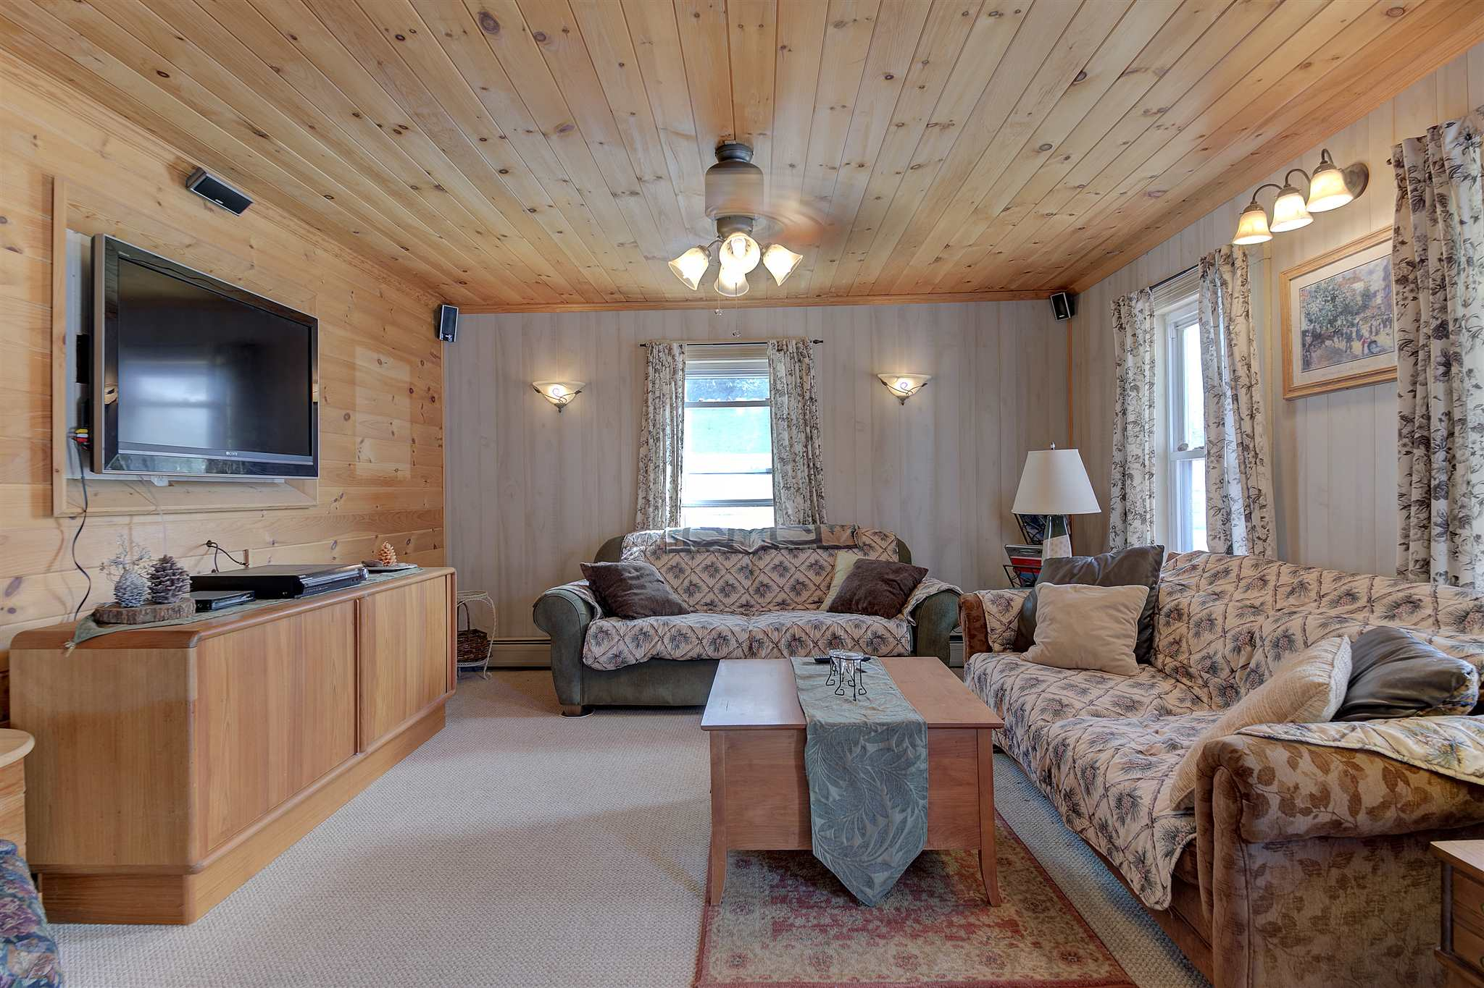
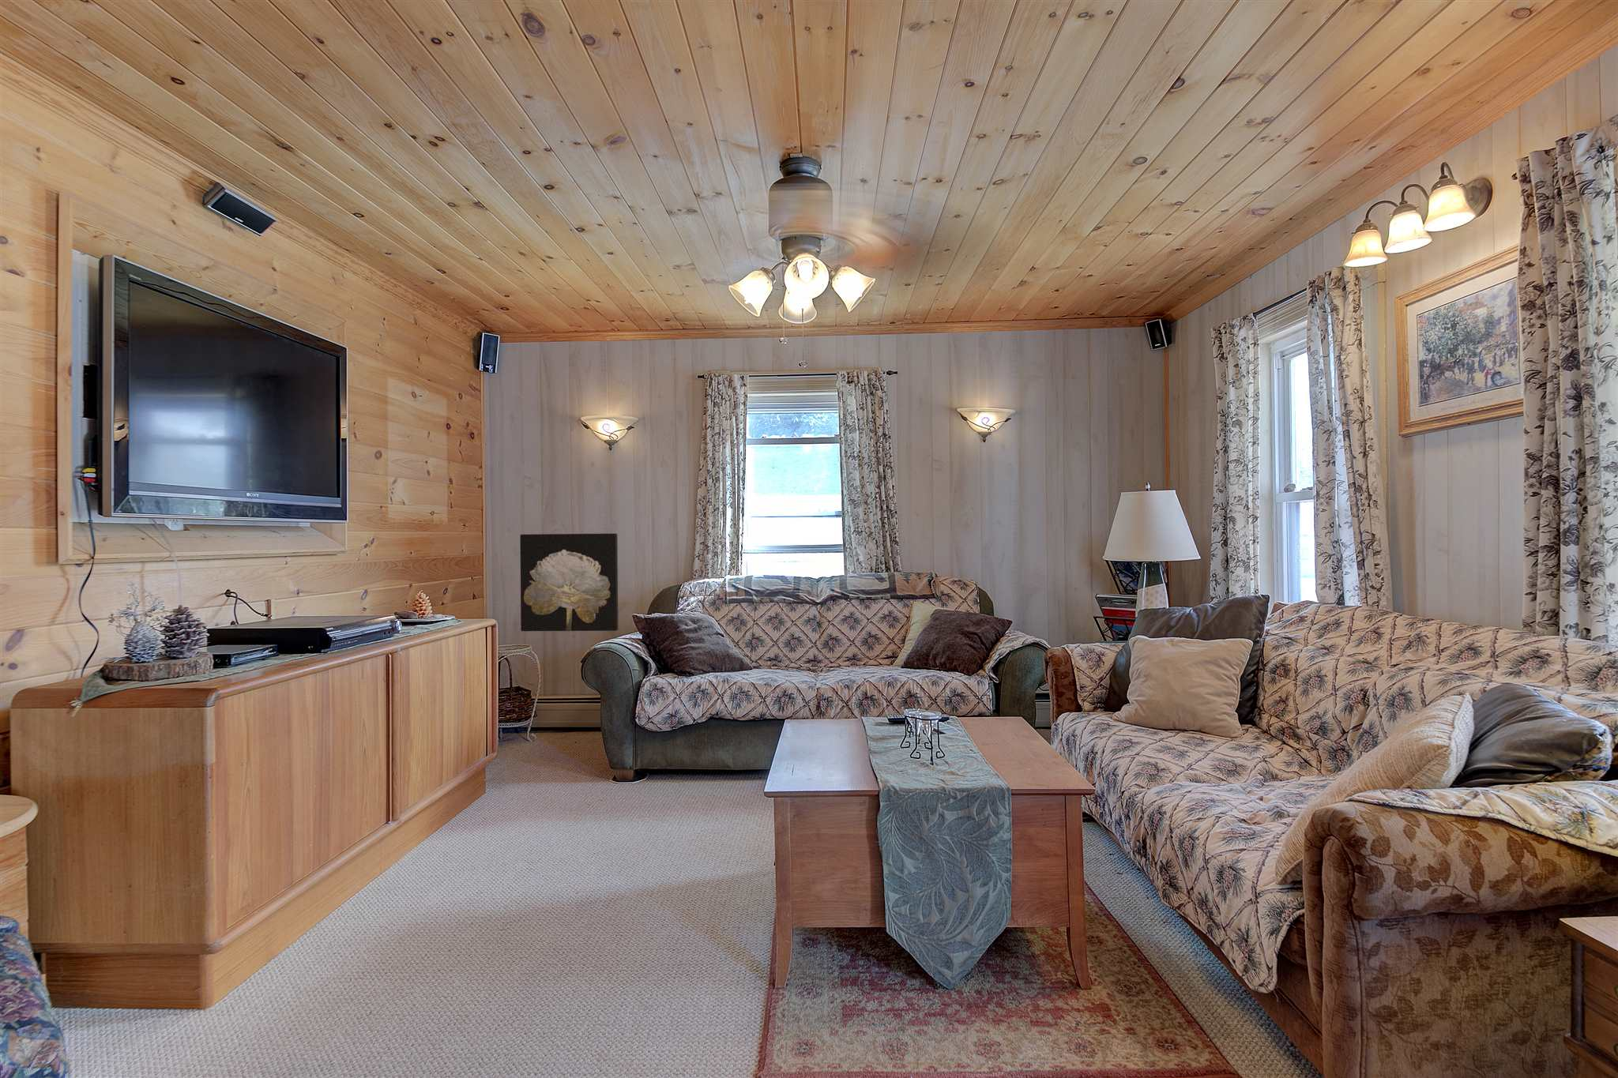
+ wall art (569, 582)
